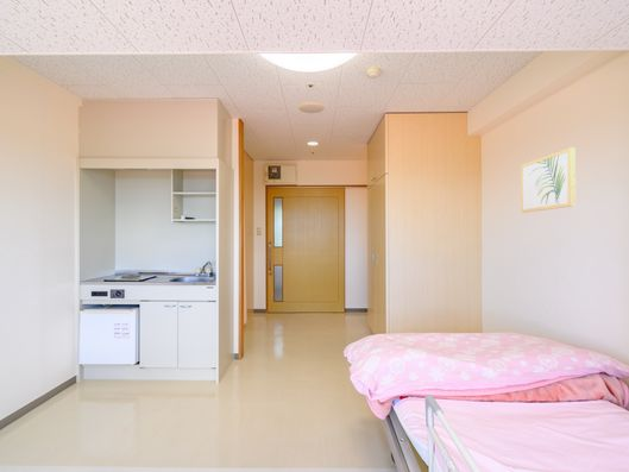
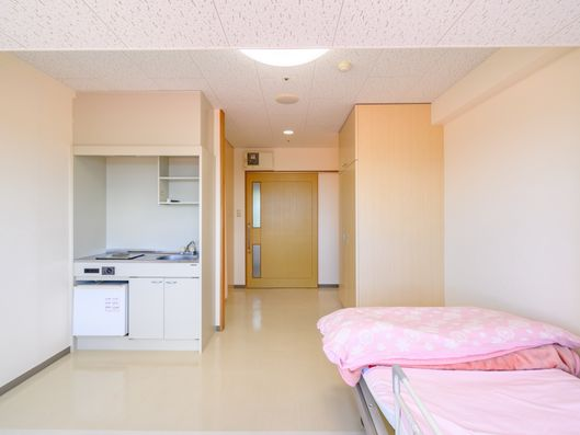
- wall art (545, 183)
